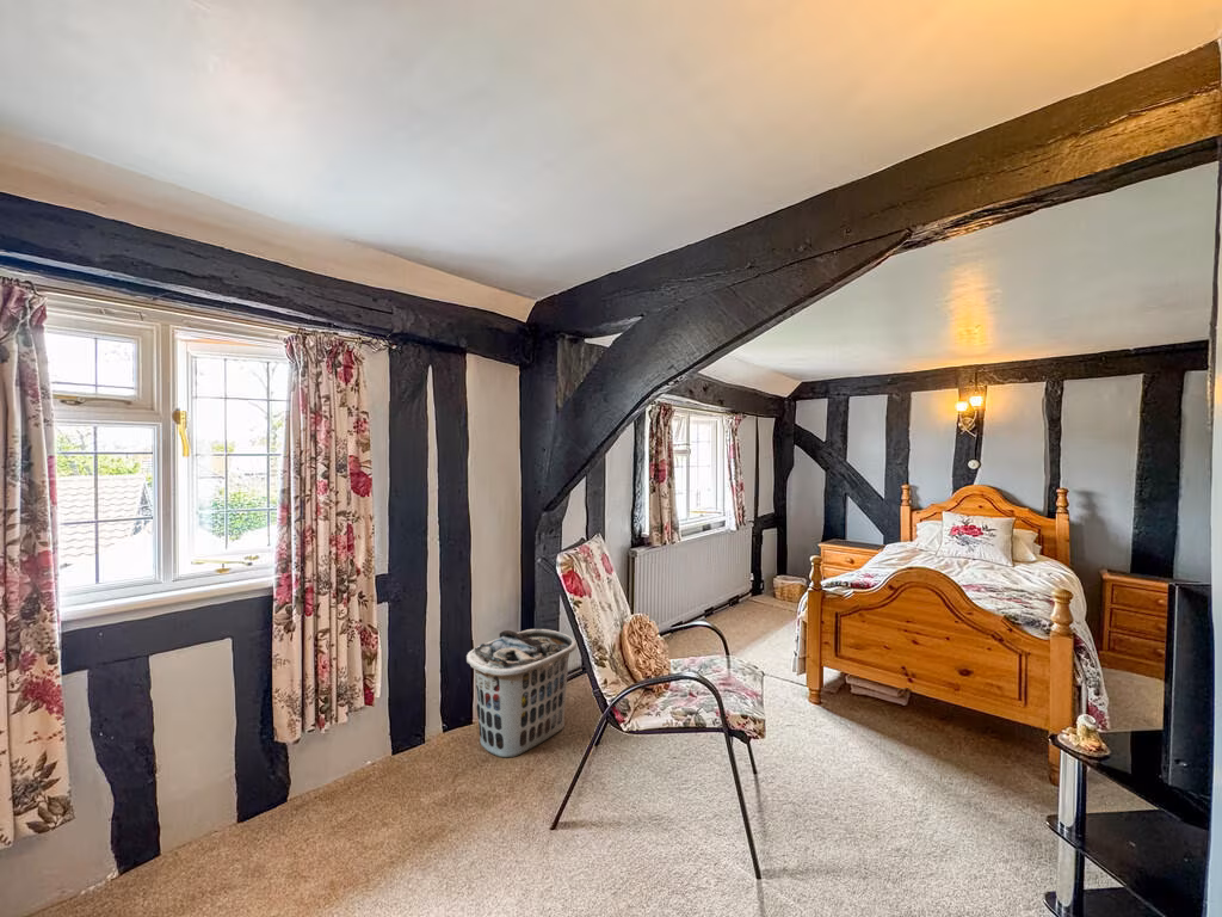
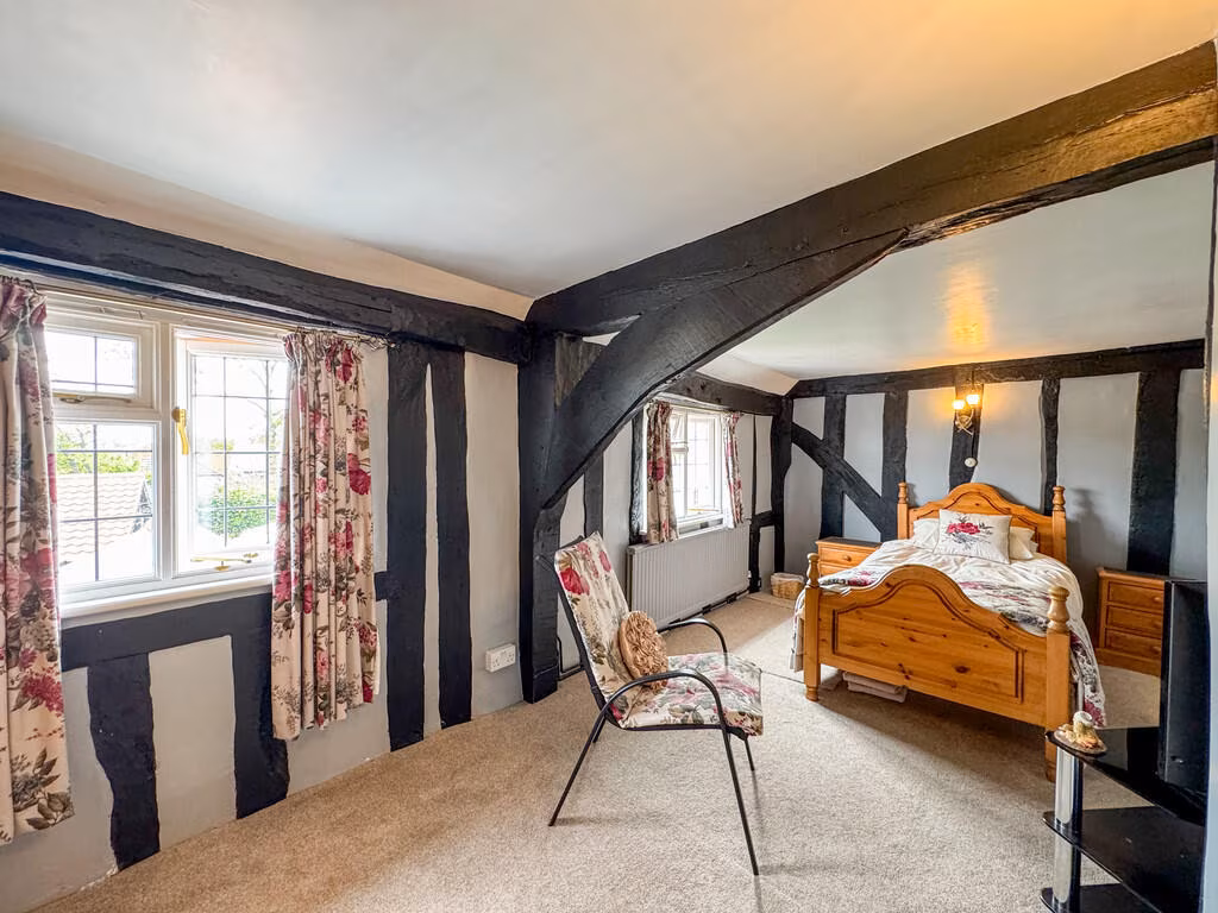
- clothes hamper (523, 682)
